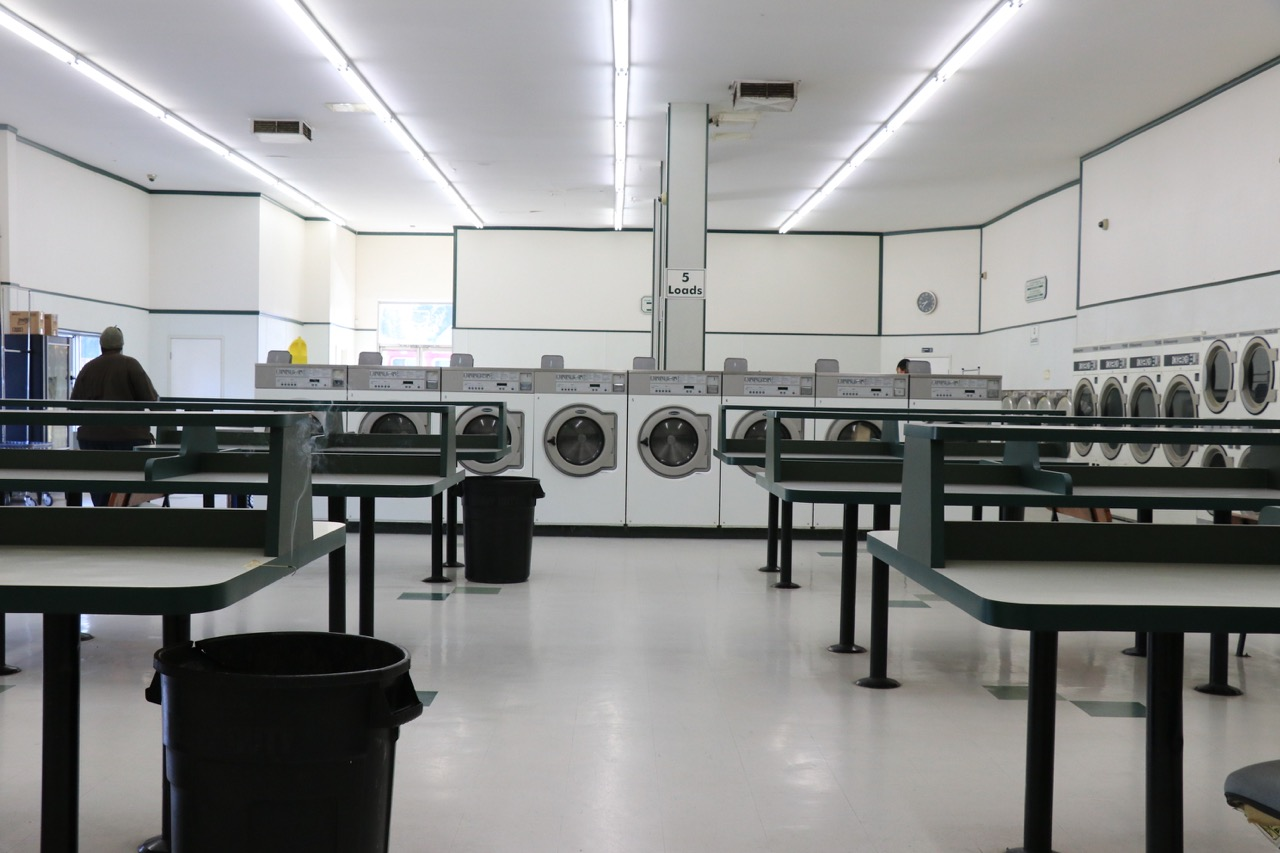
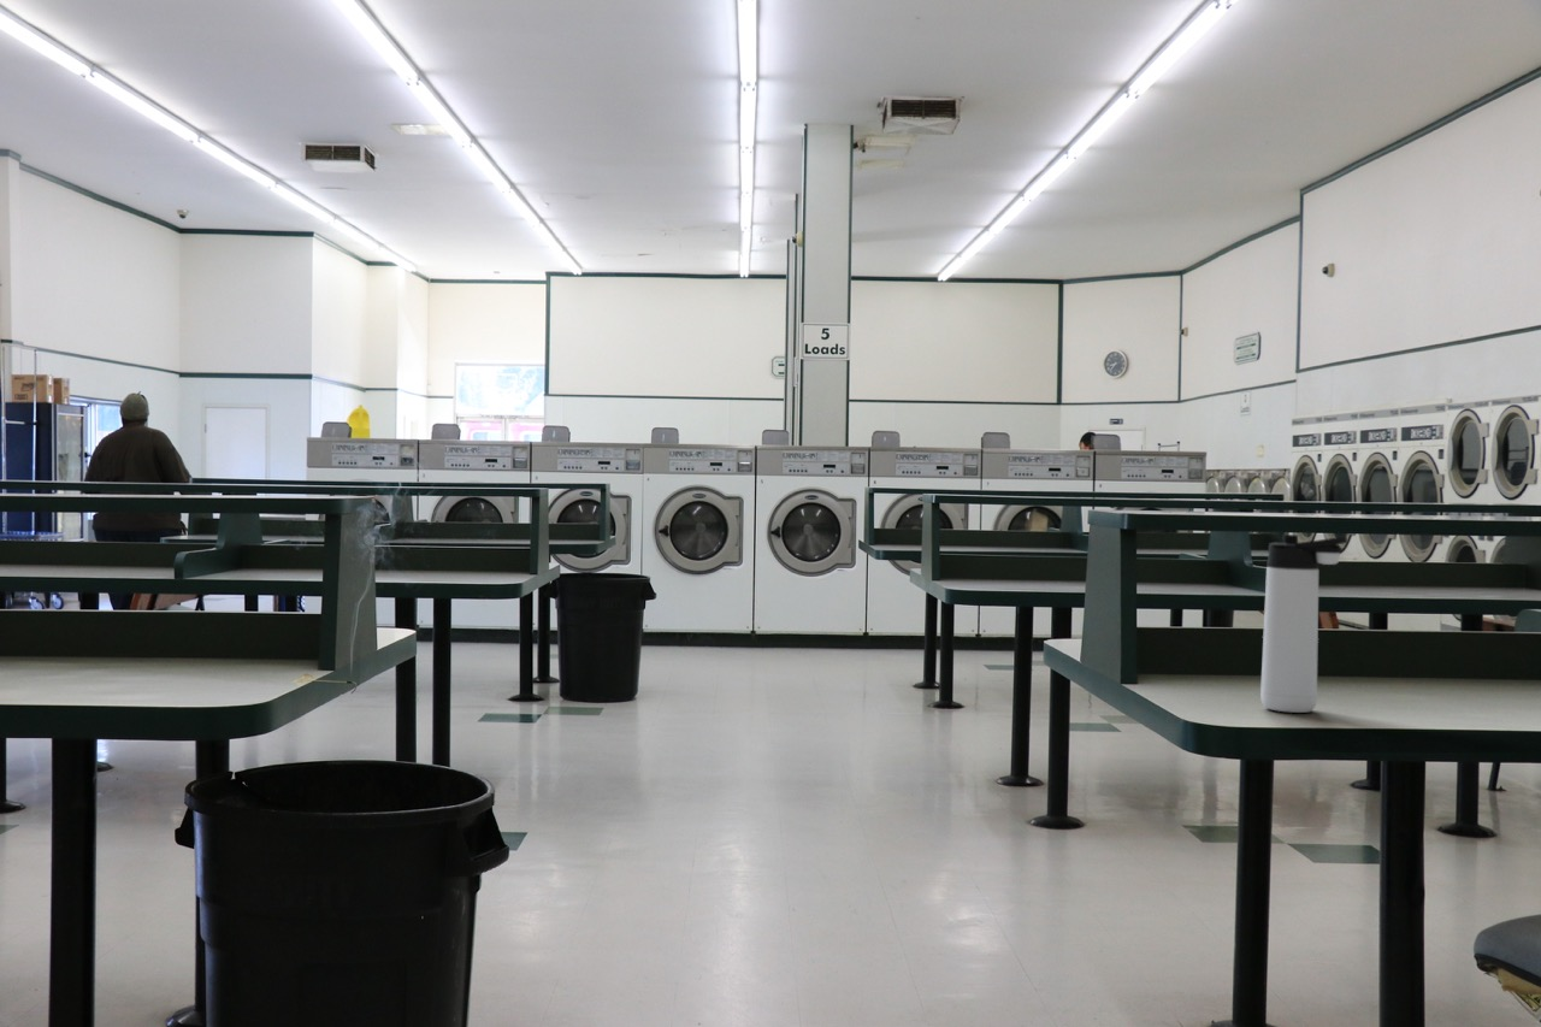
+ thermos bottle (1303, 622)
